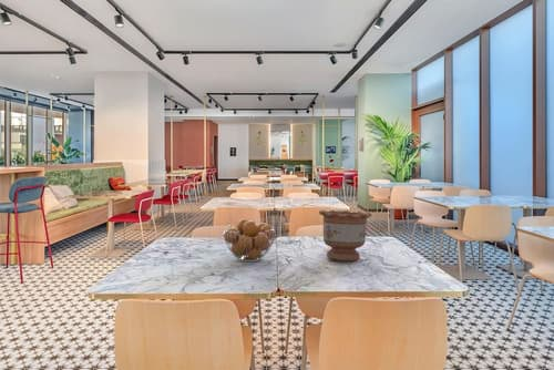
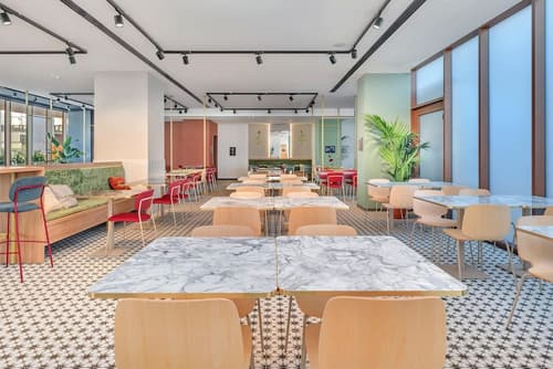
- fruit basket (249, 239)
- flower pot (345, 234)
